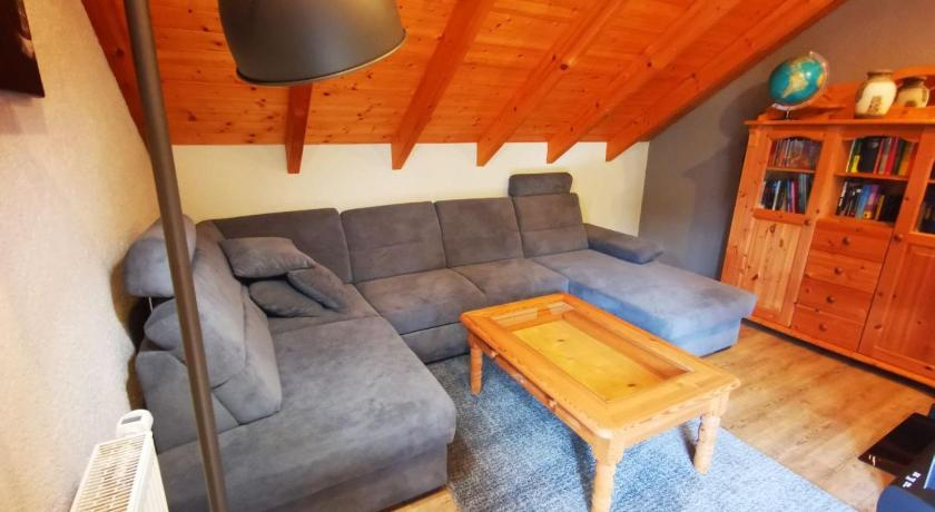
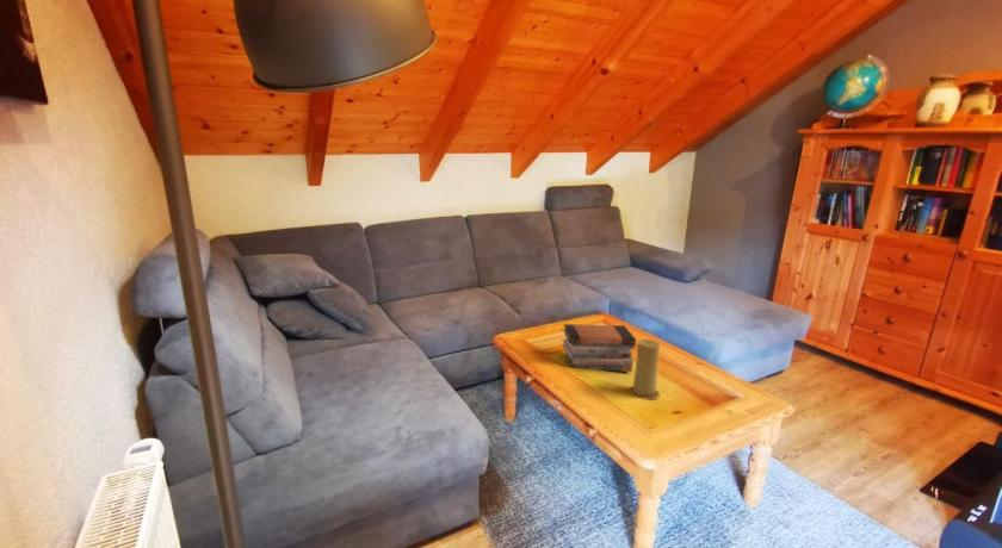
+ book stack (596, 347)
+ candle (645, 367)
